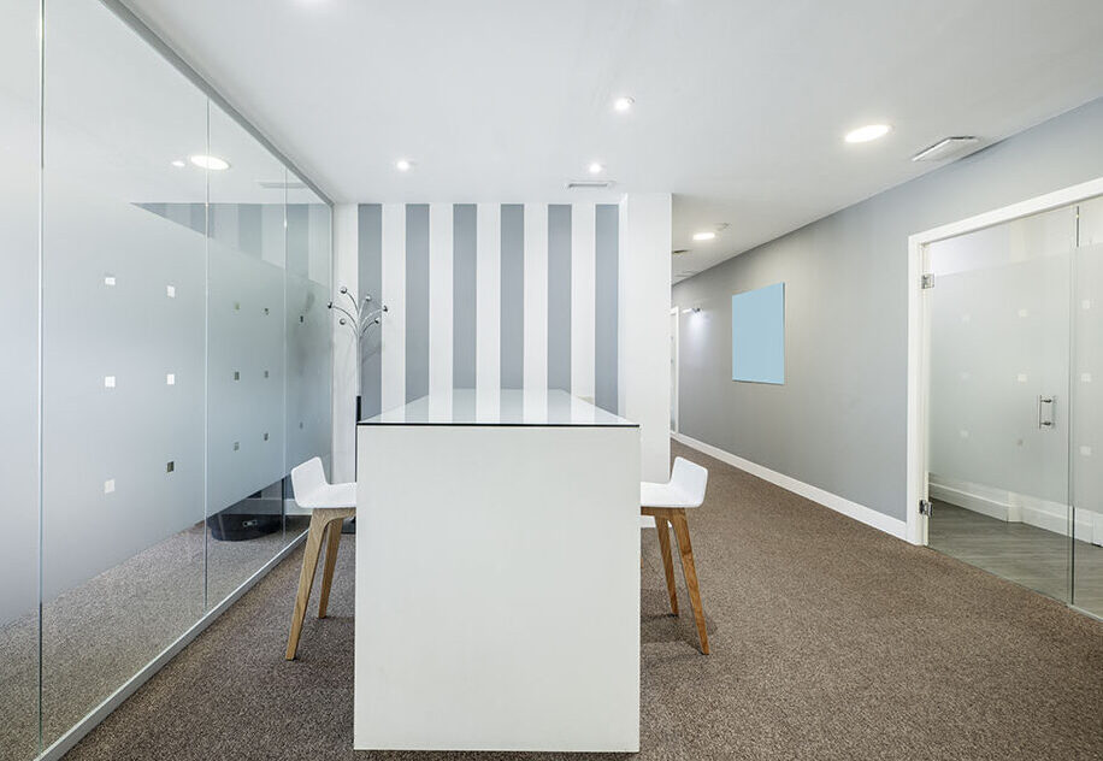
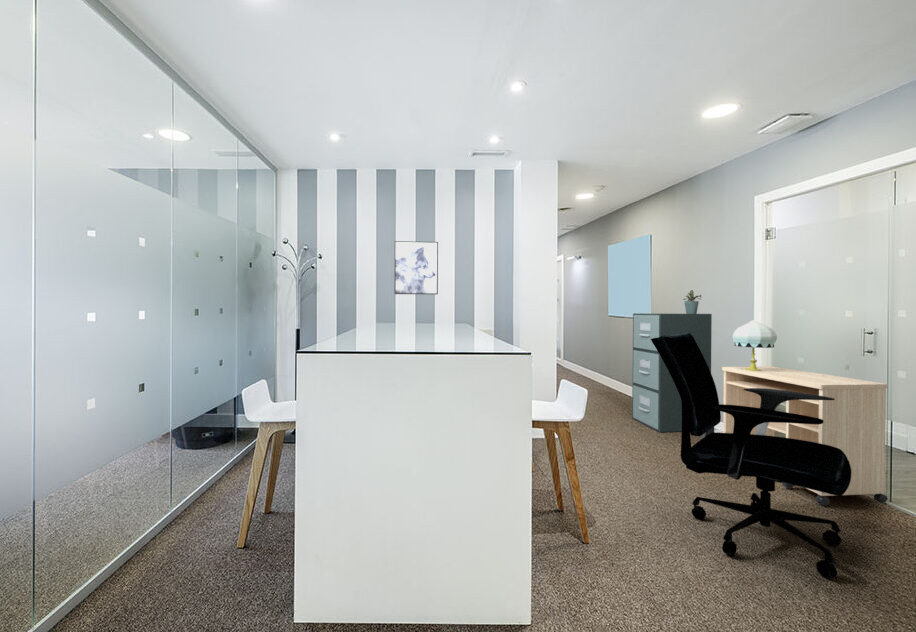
+ filing cabinet (667, 369)
+ desk (793, 426)
+ table lamp (753, 344)
+ wall art (416, 268)
+ potted plant (693, 301)
+ office chair (744, 434)
